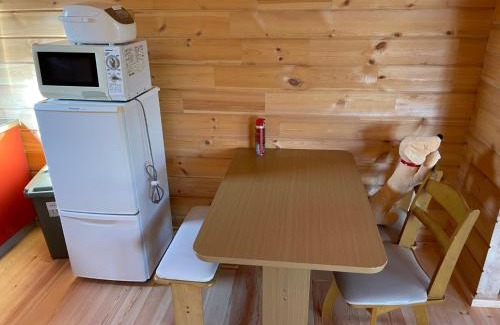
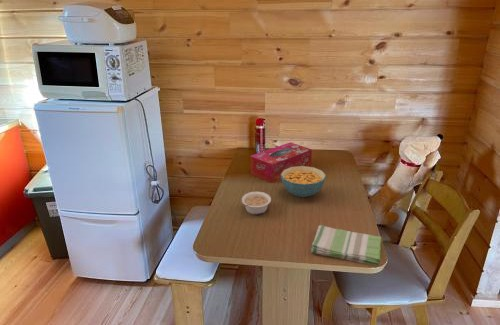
+ tissue box (281, 161)
+ dish towel (346, 242)
+ legume (256, 203)
+ cereal bowl (302, 184)
